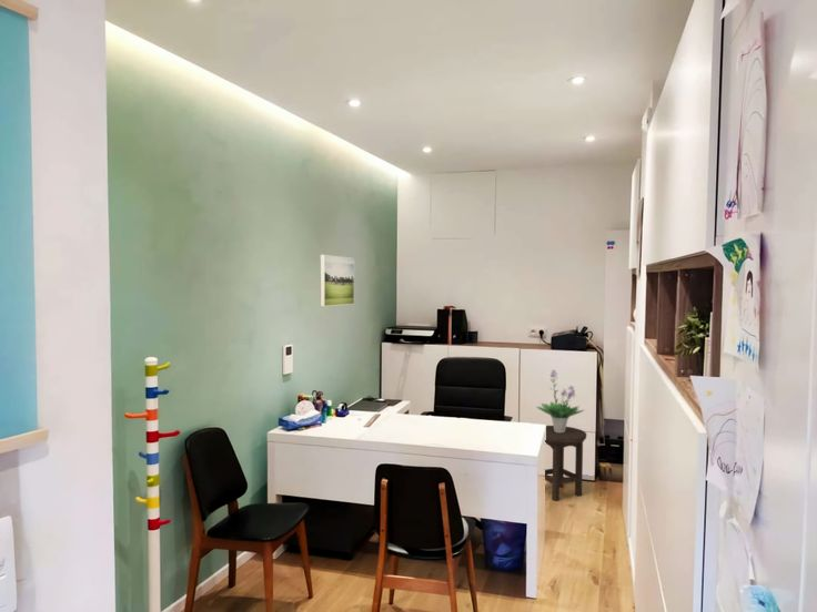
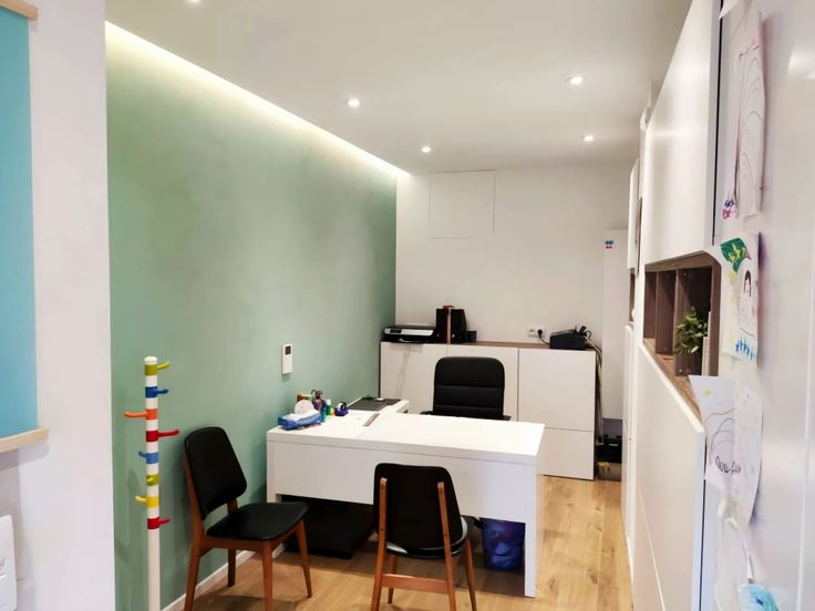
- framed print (337, 280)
- stool (557, 462)
- potted plant (562, 400)
